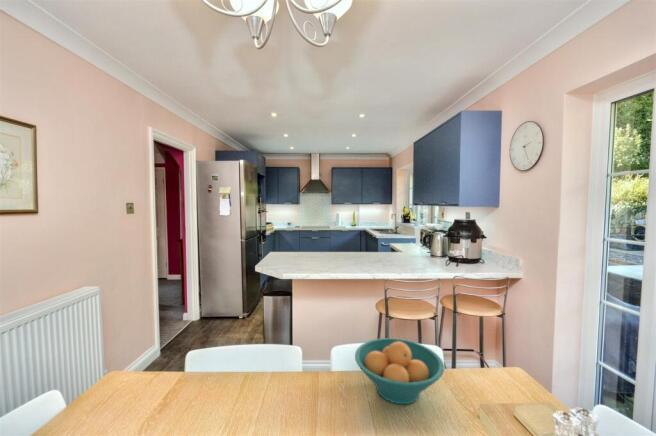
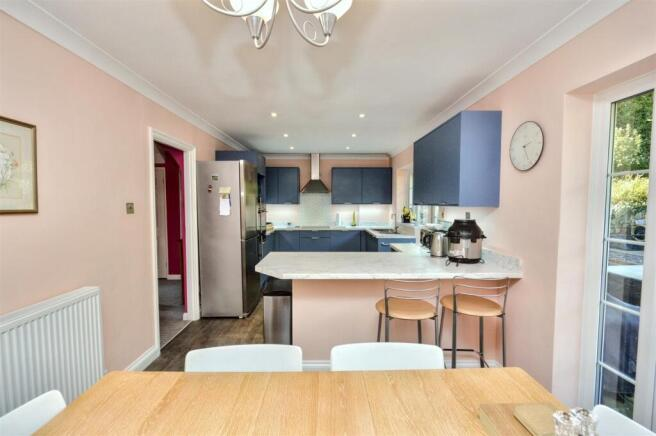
- fruit bowl (397, 367)
